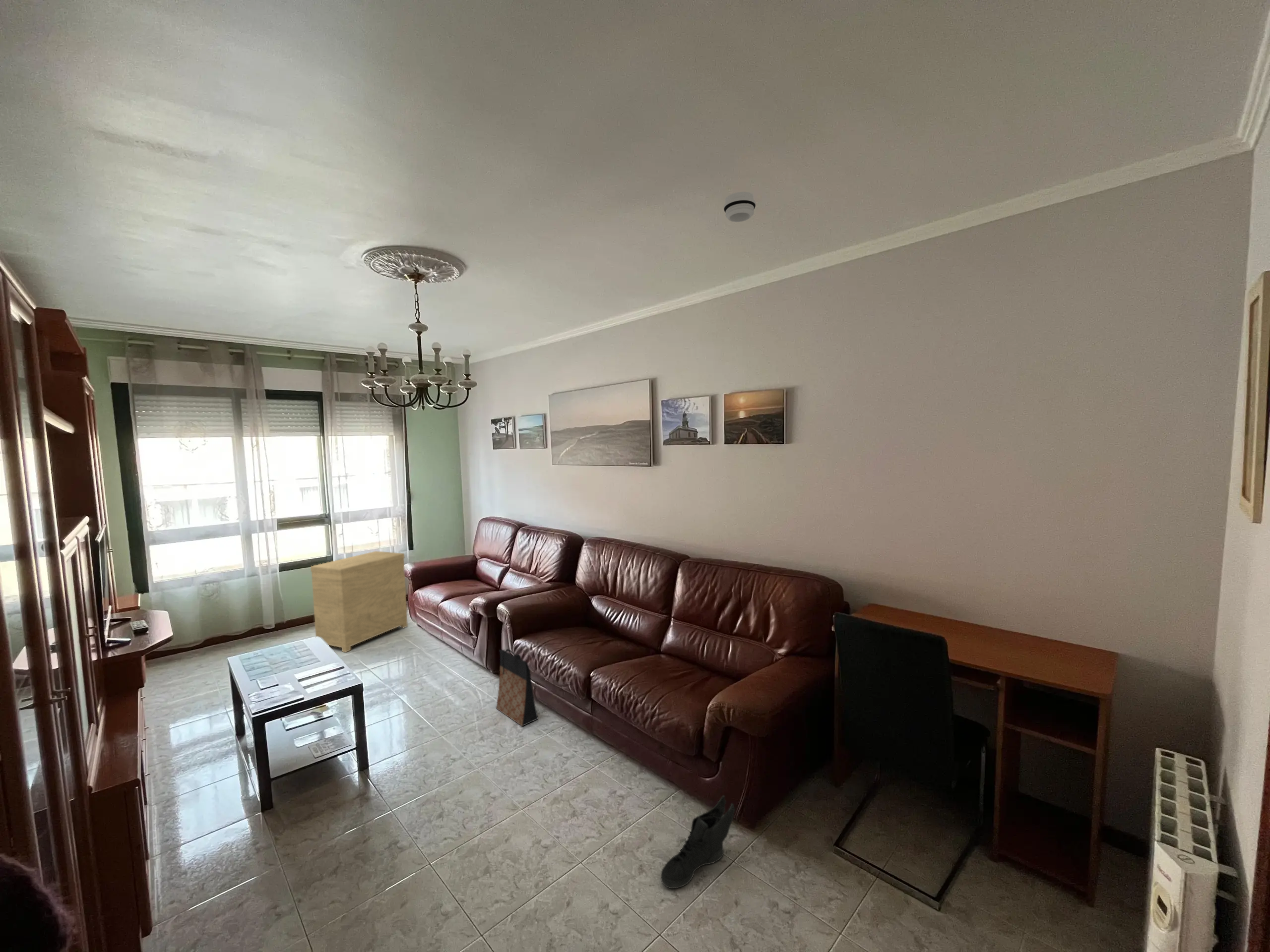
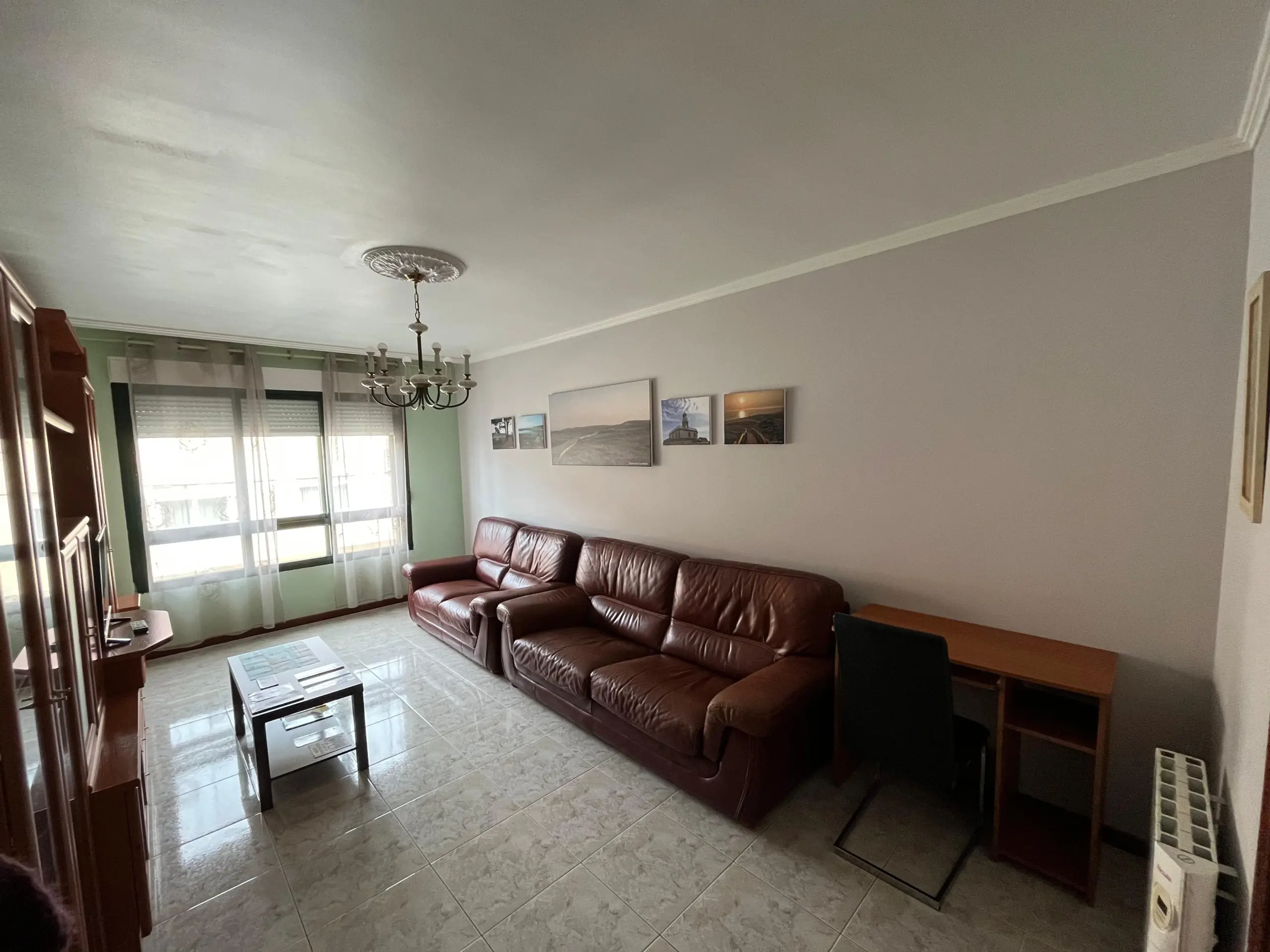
- bag (514, 682)
- smoke detector (739, 208)
- side table (359, 597)
- sneaker (697, 839)
